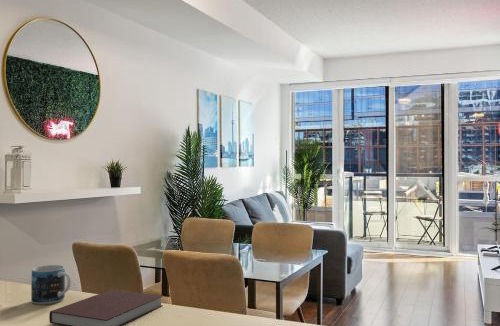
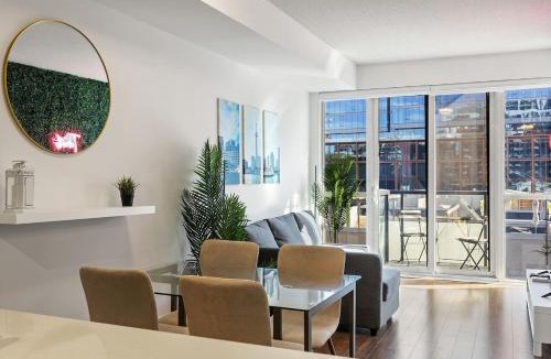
- mug (53, 285)
- notebook (109, 308)
